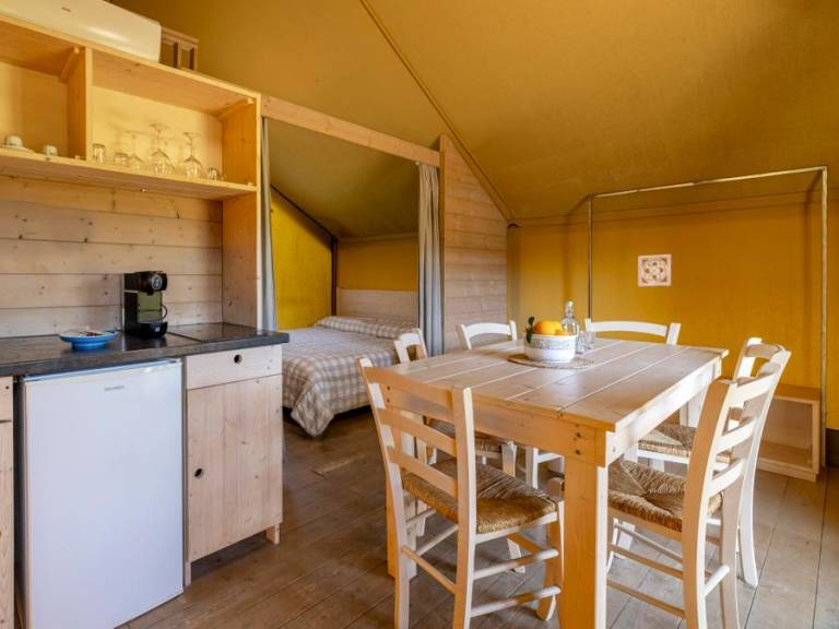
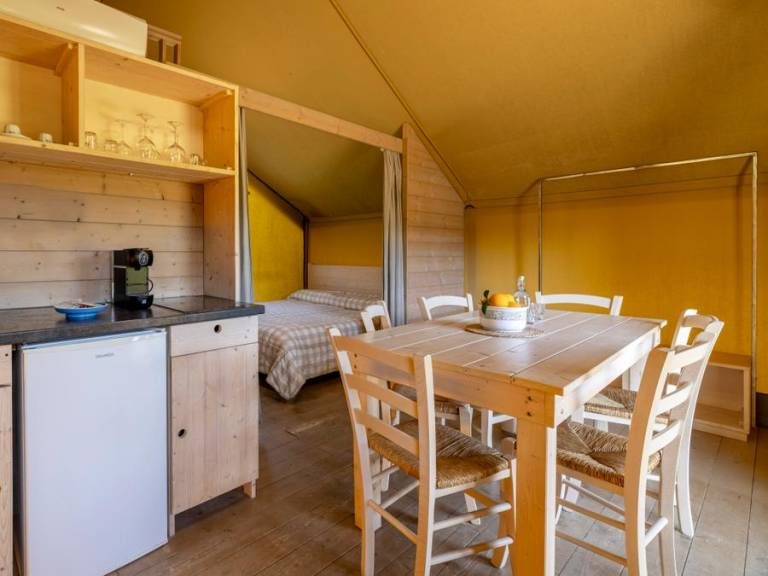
- wall ornament (653, 271)
